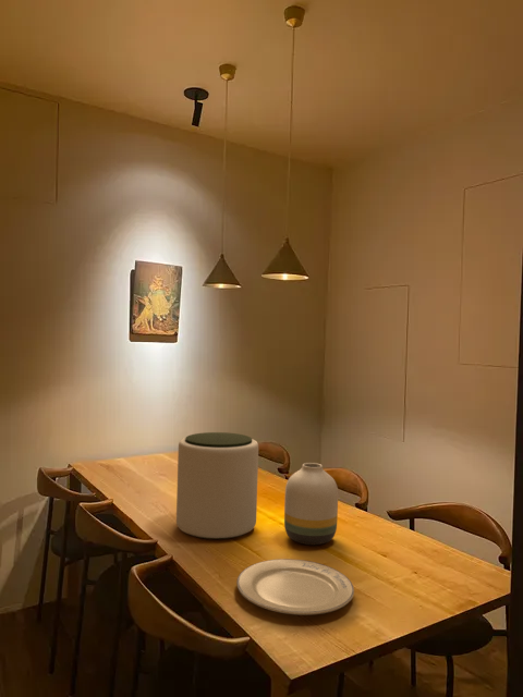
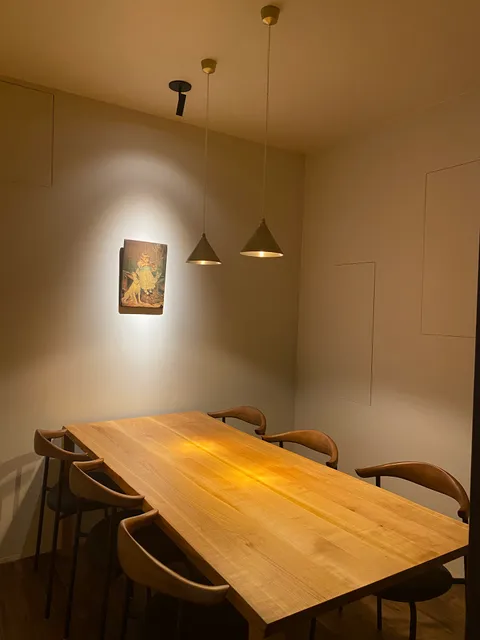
- plant pot (217, 482)
- chinaware (294, 587)
- vase (311, 502)
